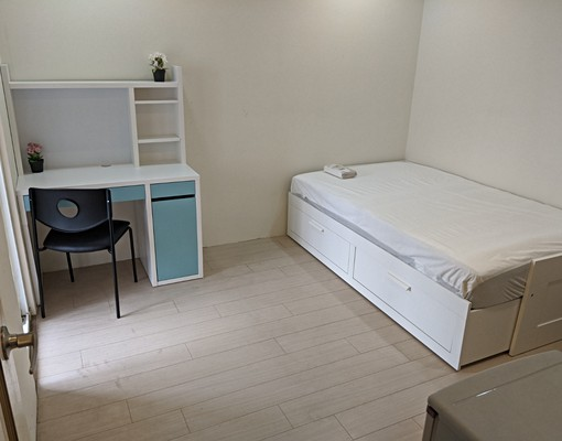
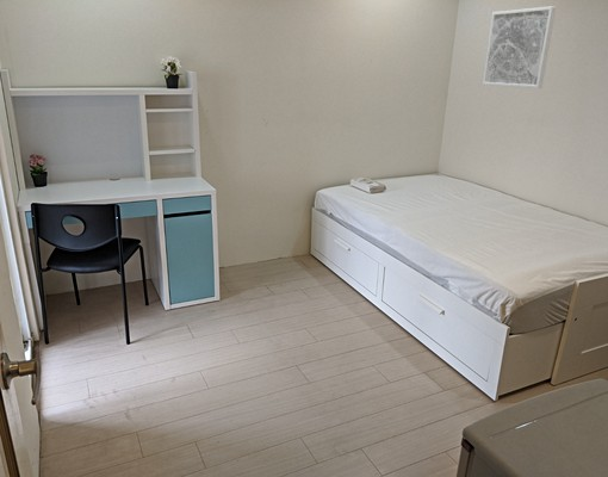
+ wall art (515, 49)
